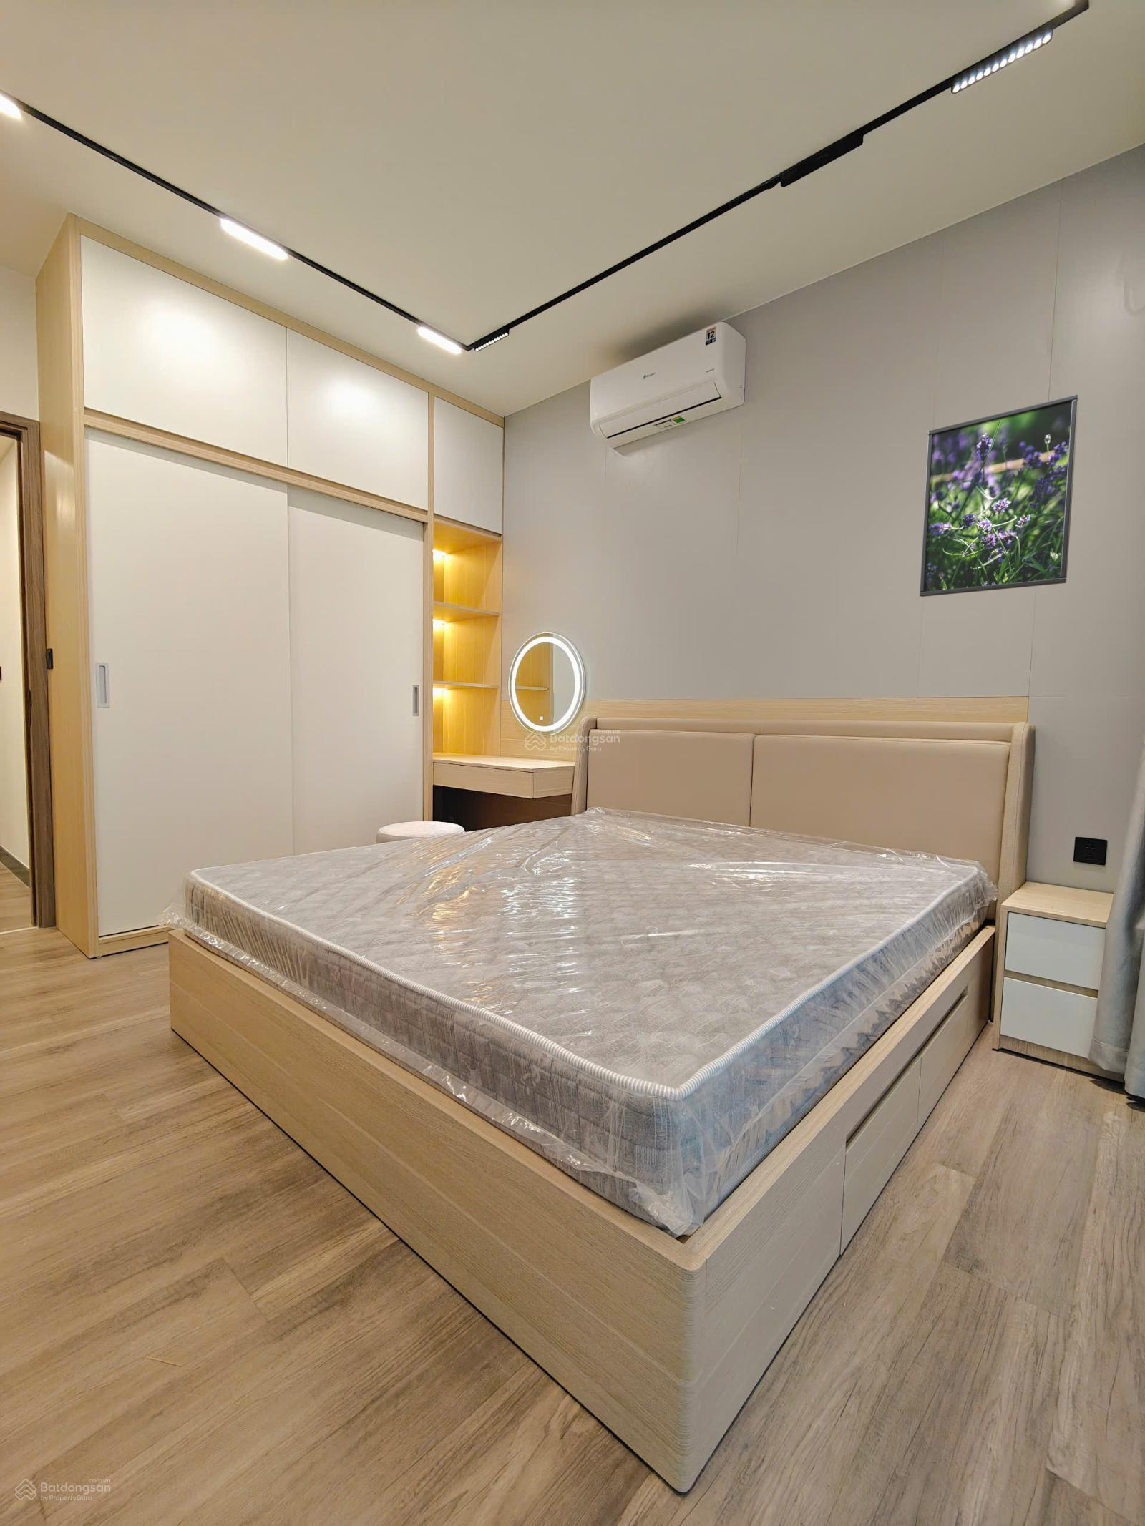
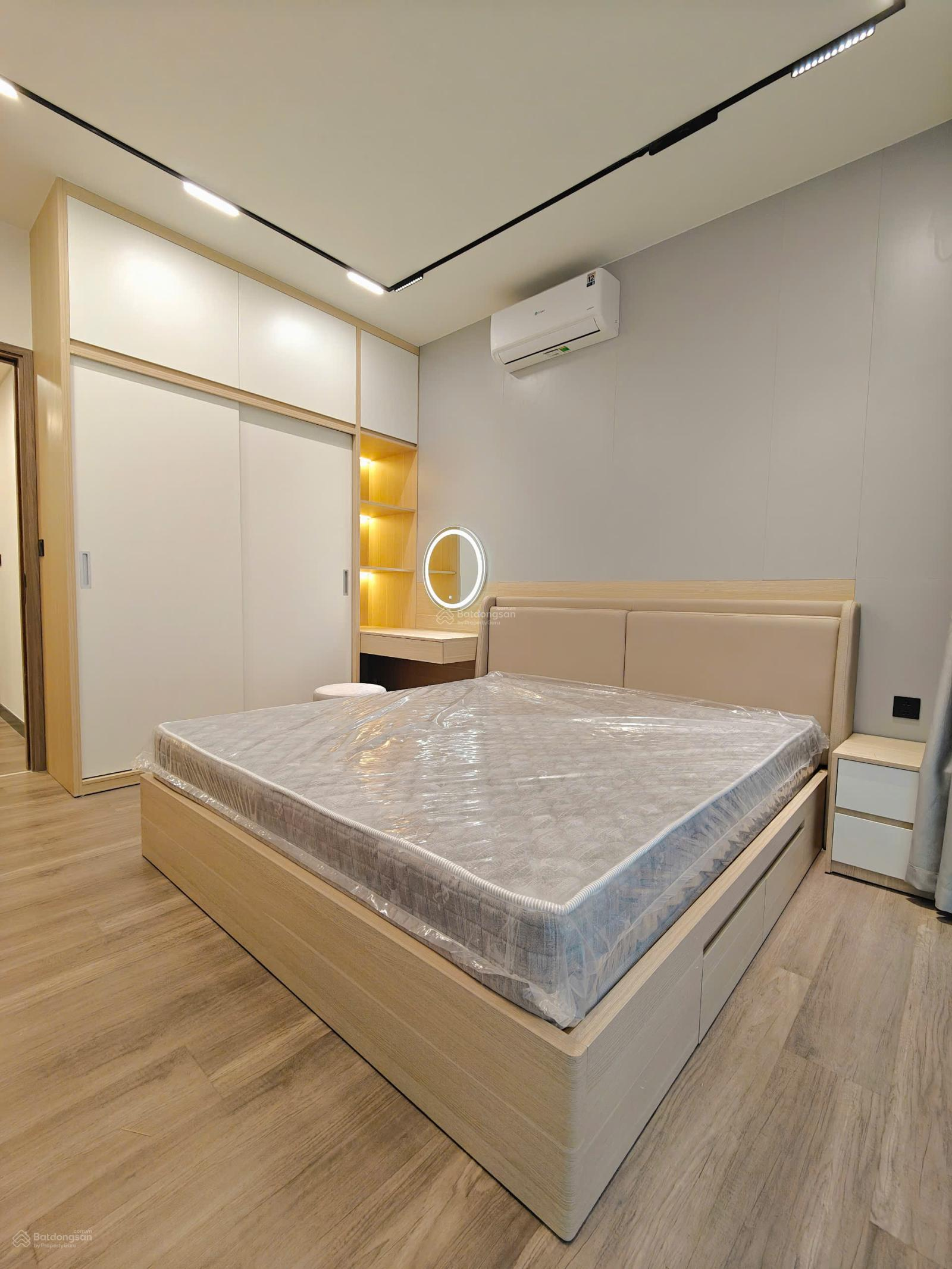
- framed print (993, 503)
